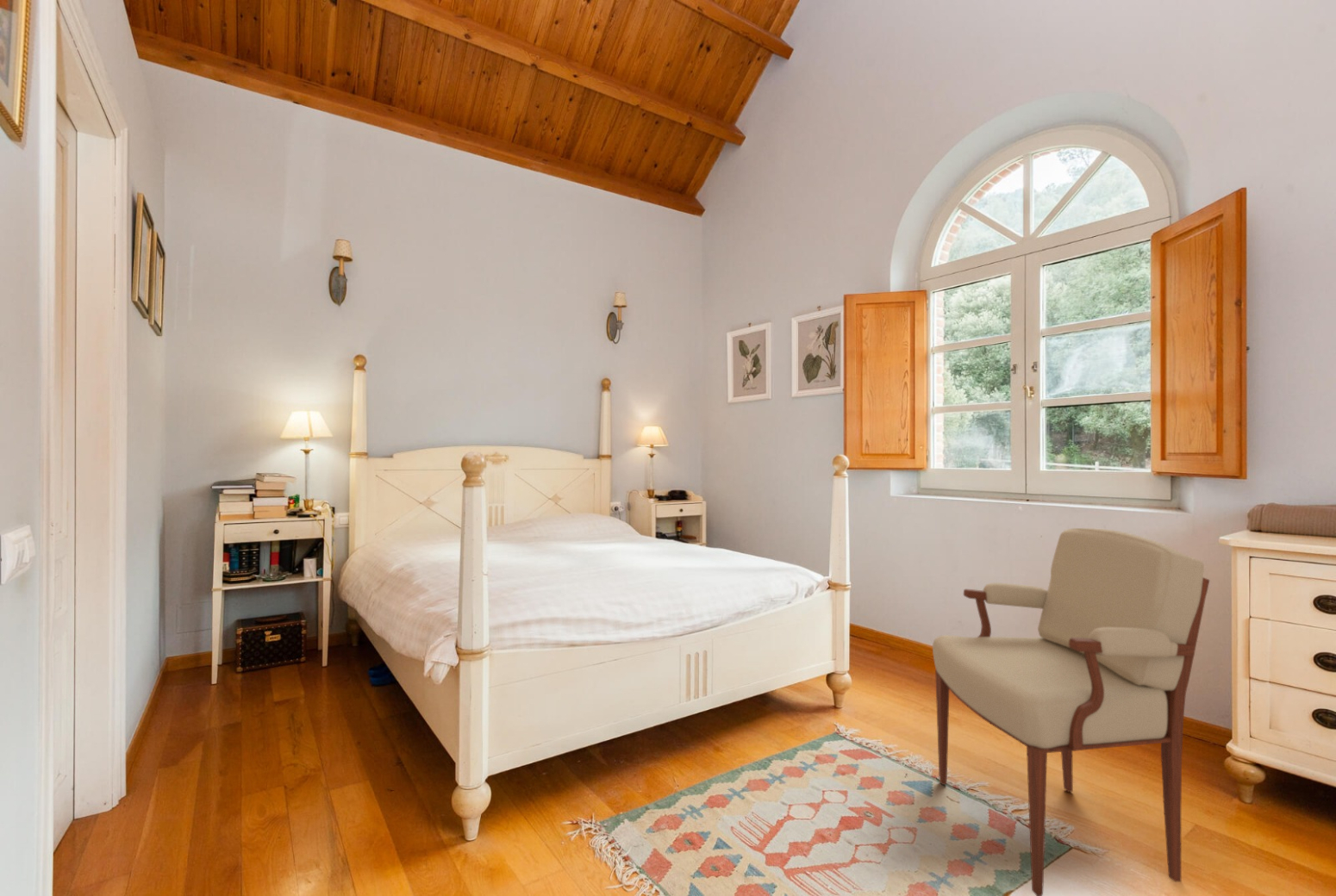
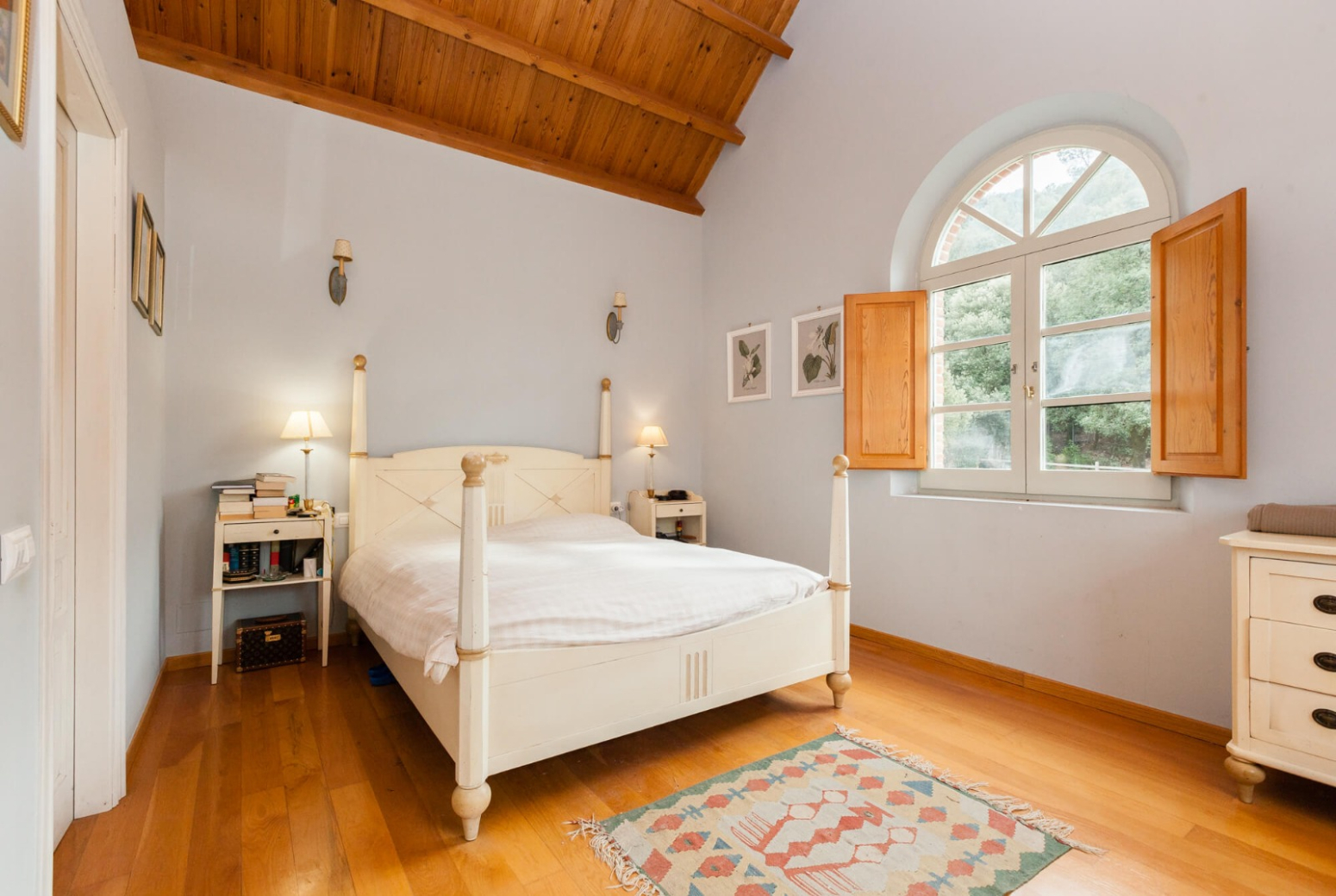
- armchair (1053, 680)
